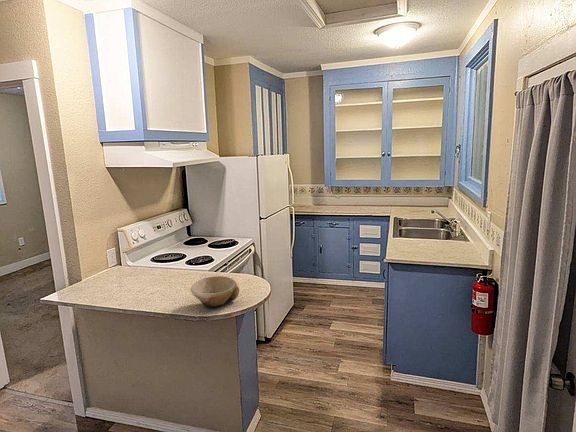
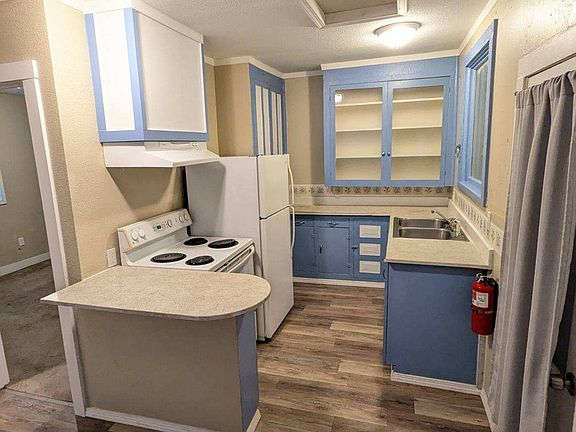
- bowl (215, 293)
